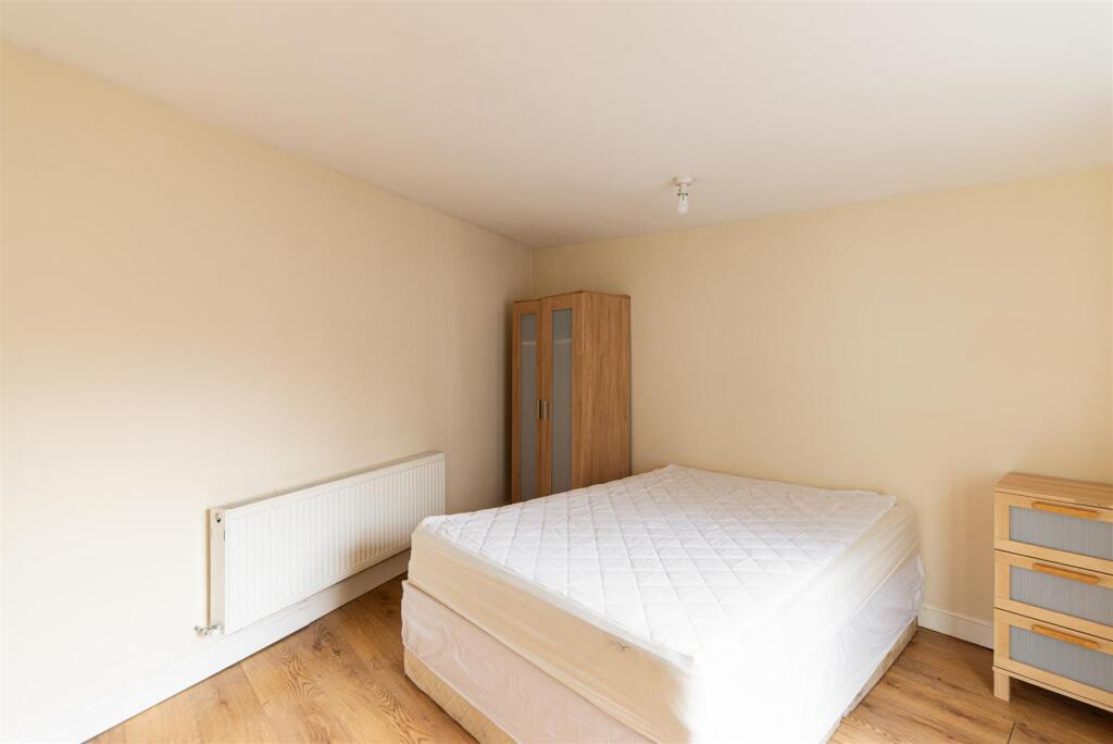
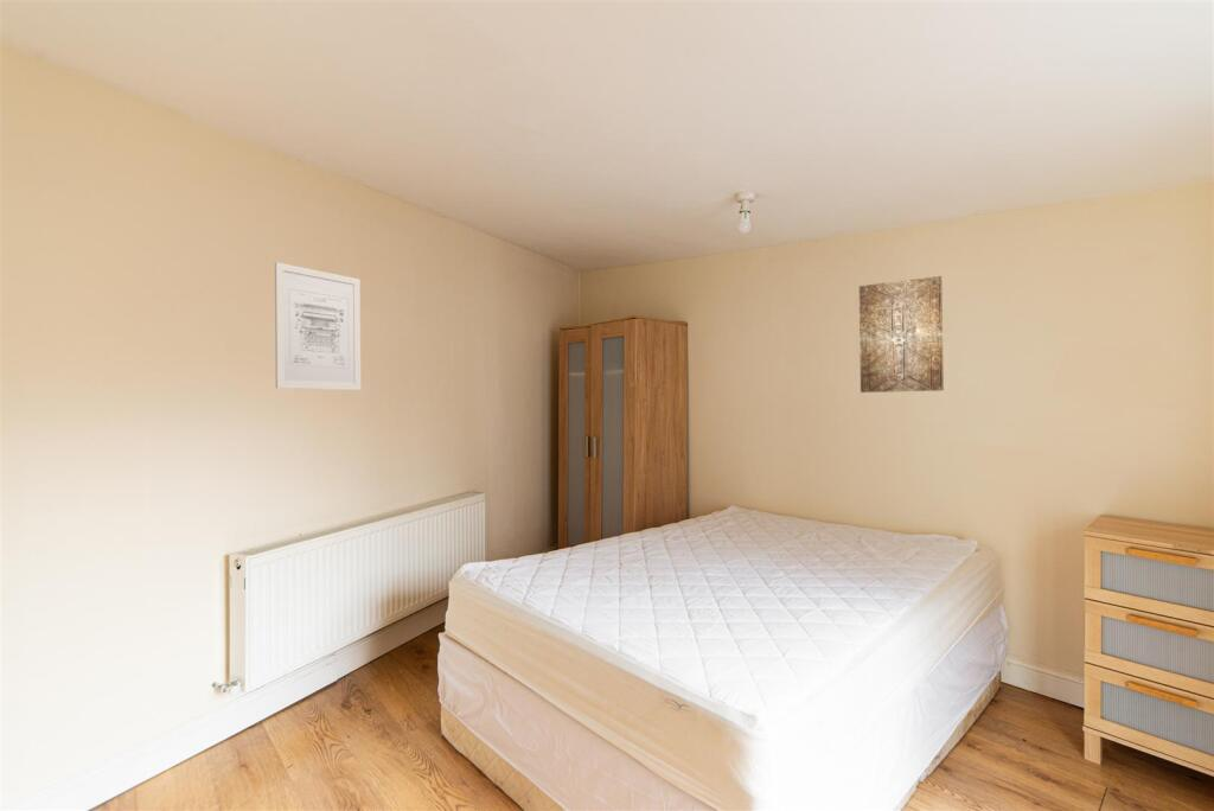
+ wall art (899, 336)
+ wall art (320, 330)
